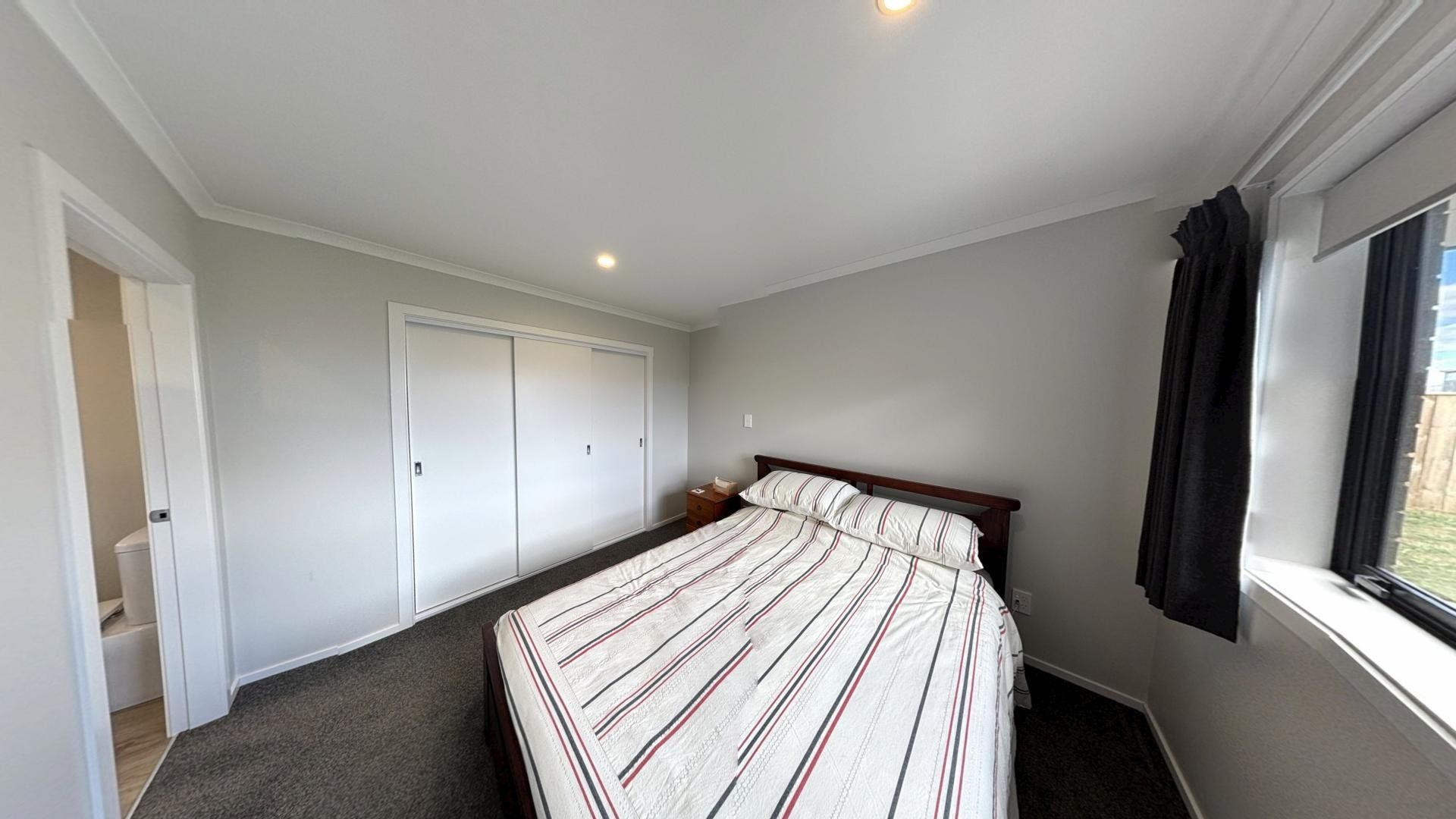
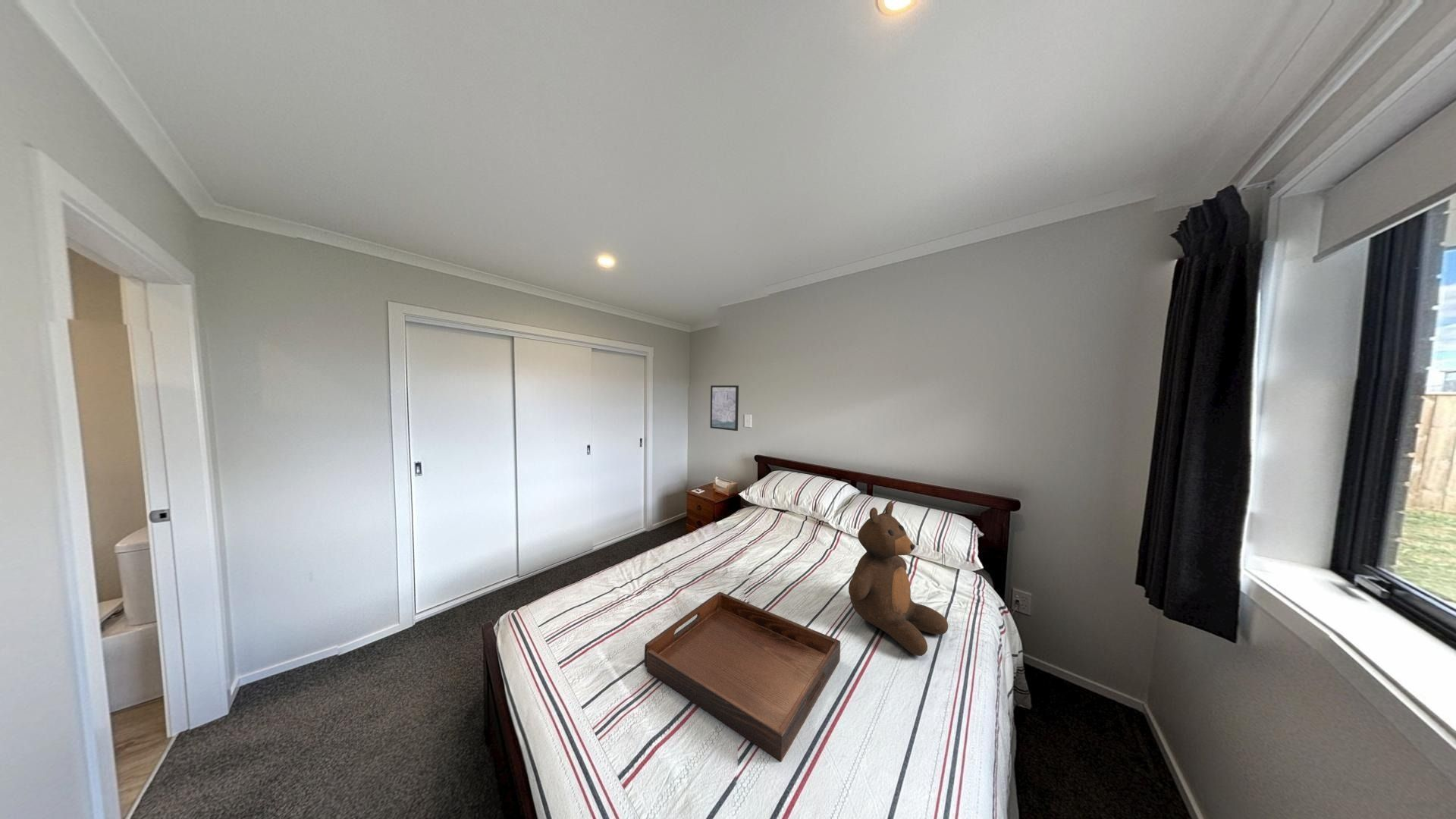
+ teddy bear (897, 569)
+ serving tray (742, 654)
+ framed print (723, 407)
